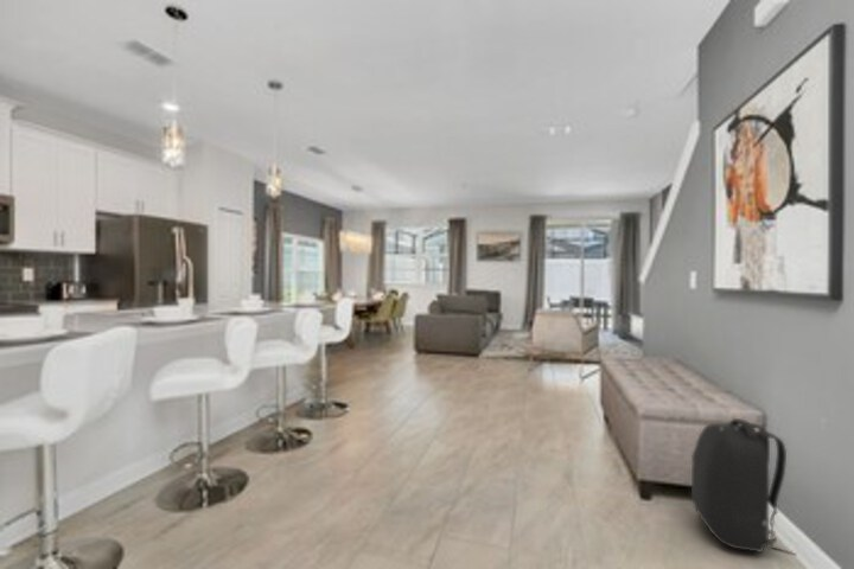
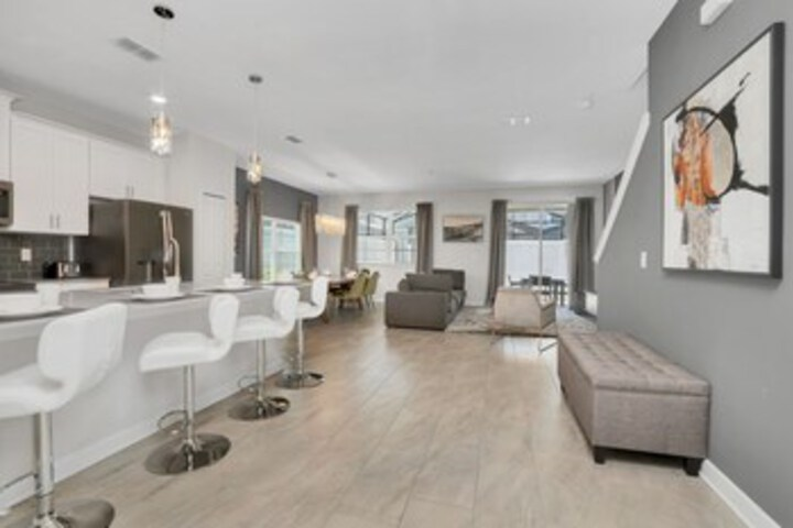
- backpack (740, 478)
